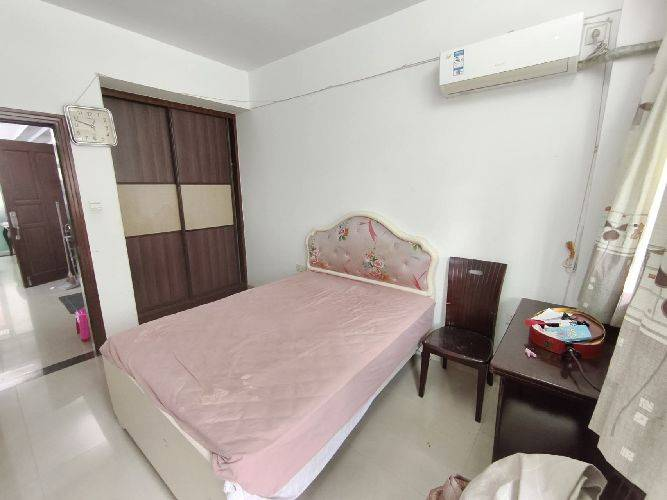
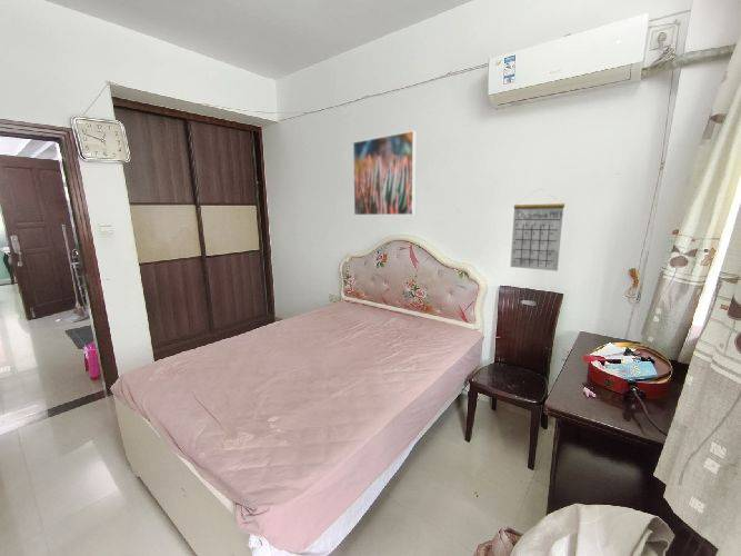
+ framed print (382, 177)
+ calendar (535, 229)
